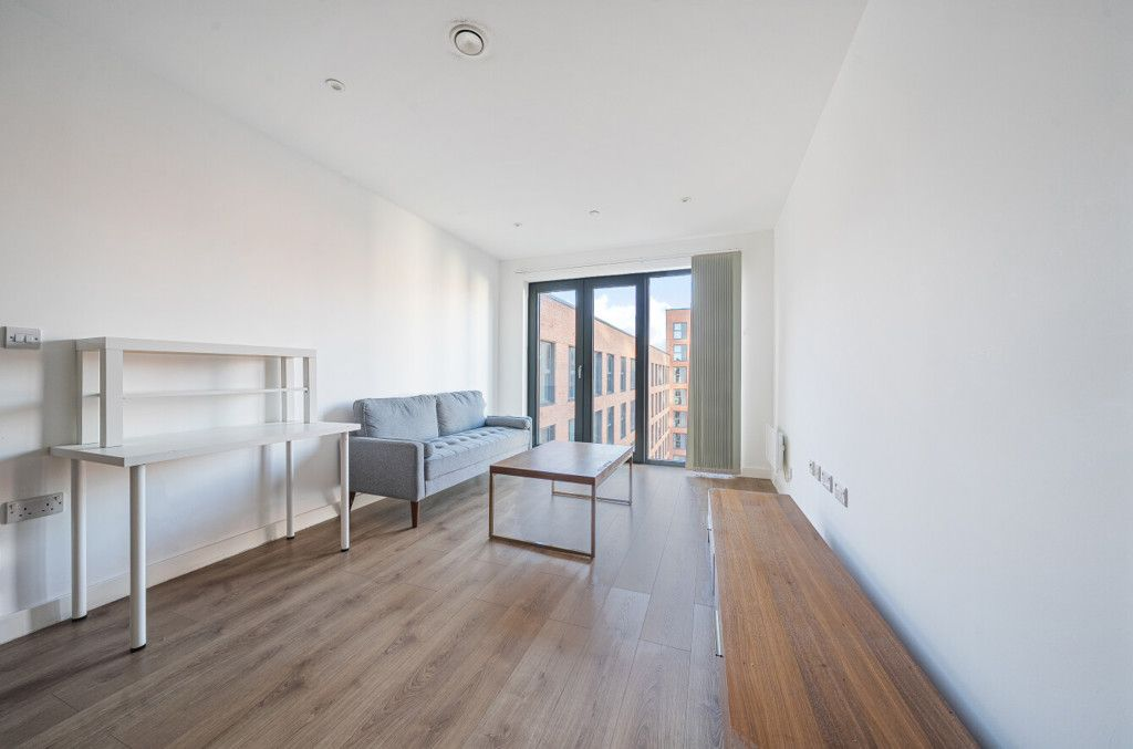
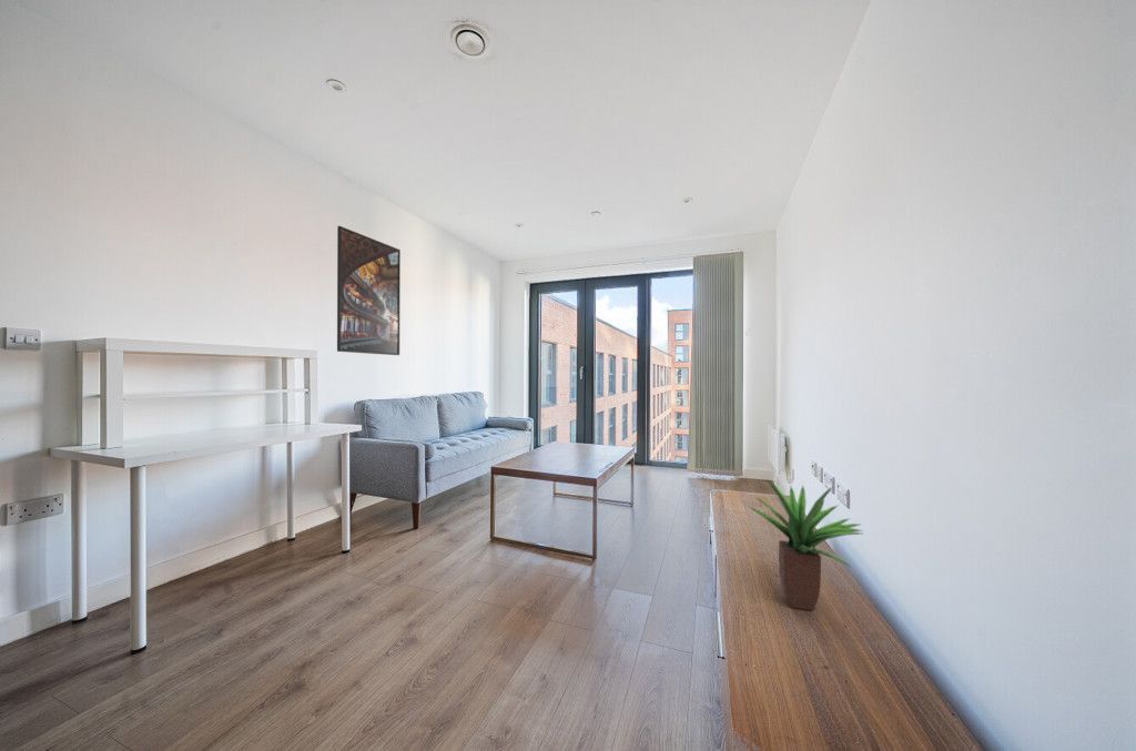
+ potted plant (808, 544)
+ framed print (371, 296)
